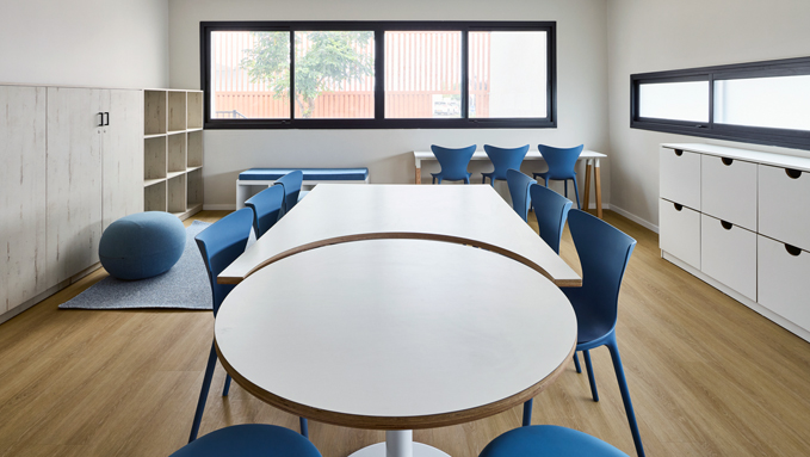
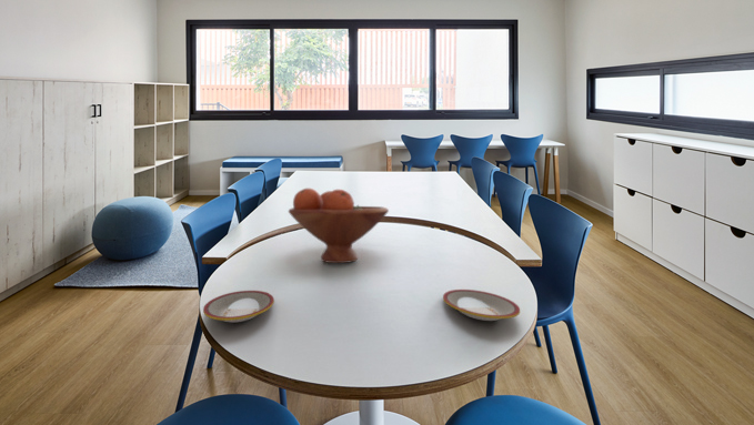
+ plate (479, 307)
+ fruit bowl (339, 224)
+ plate (240, 308)
